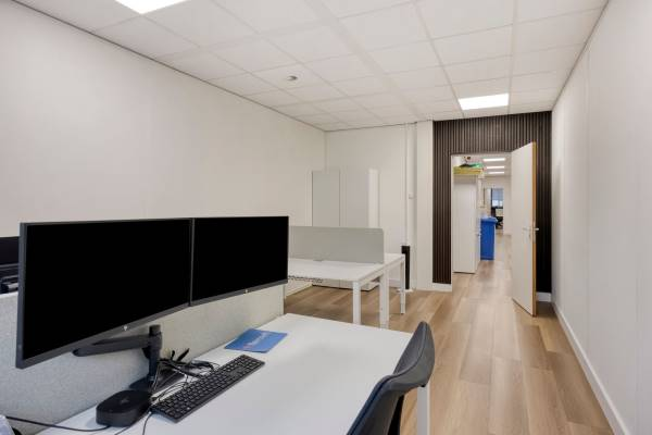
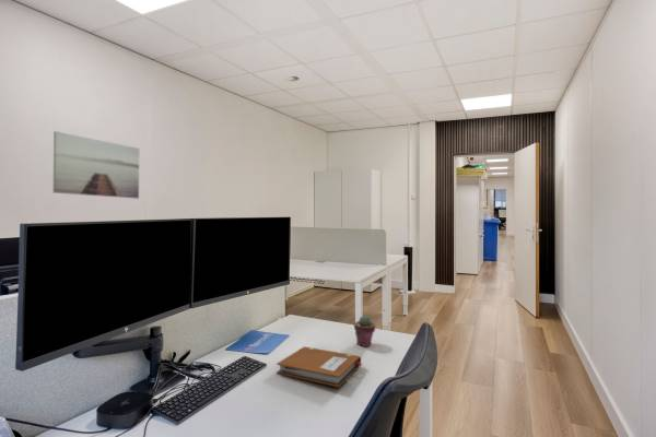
+ potted succulent (364, 329)
+ notebook (321, 364)
+ wall art (101, 168)
